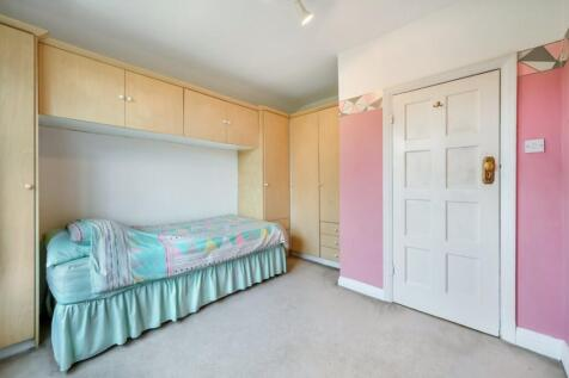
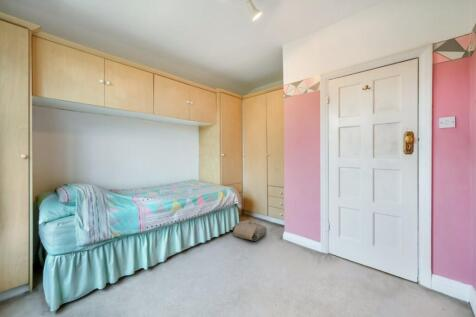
+ bag (251, 228)
